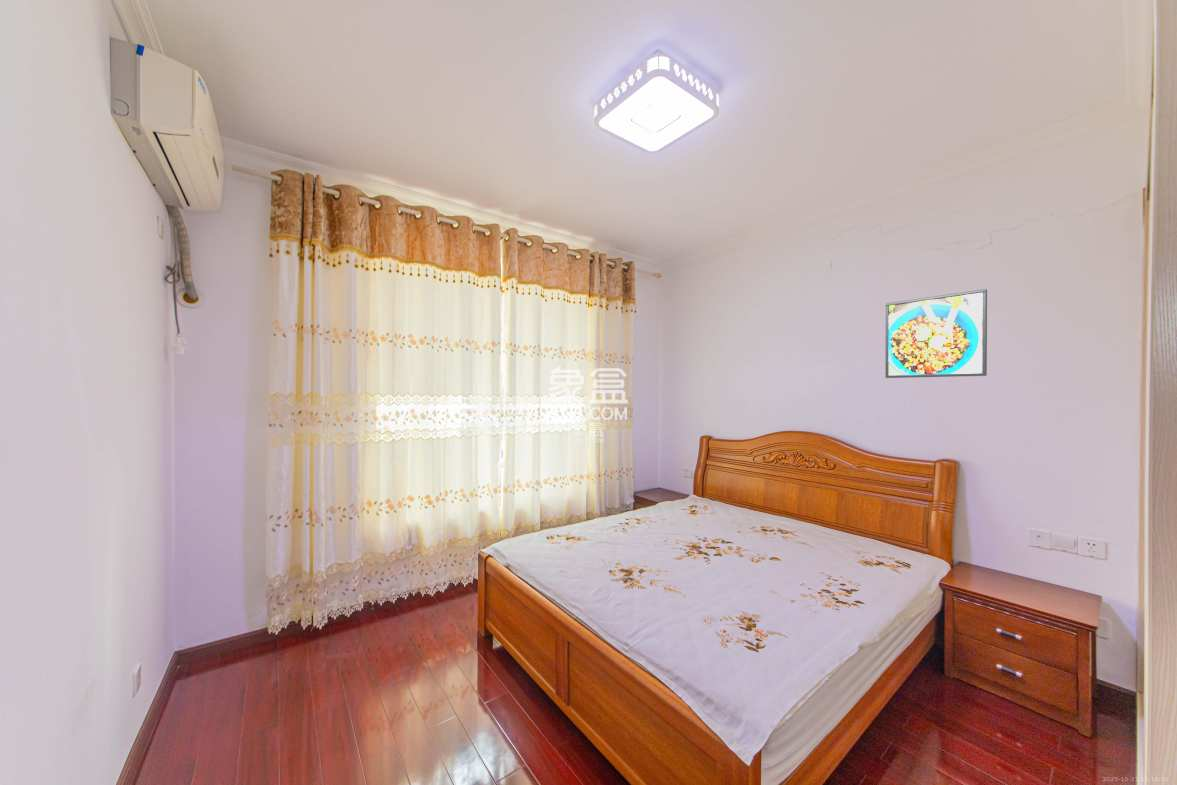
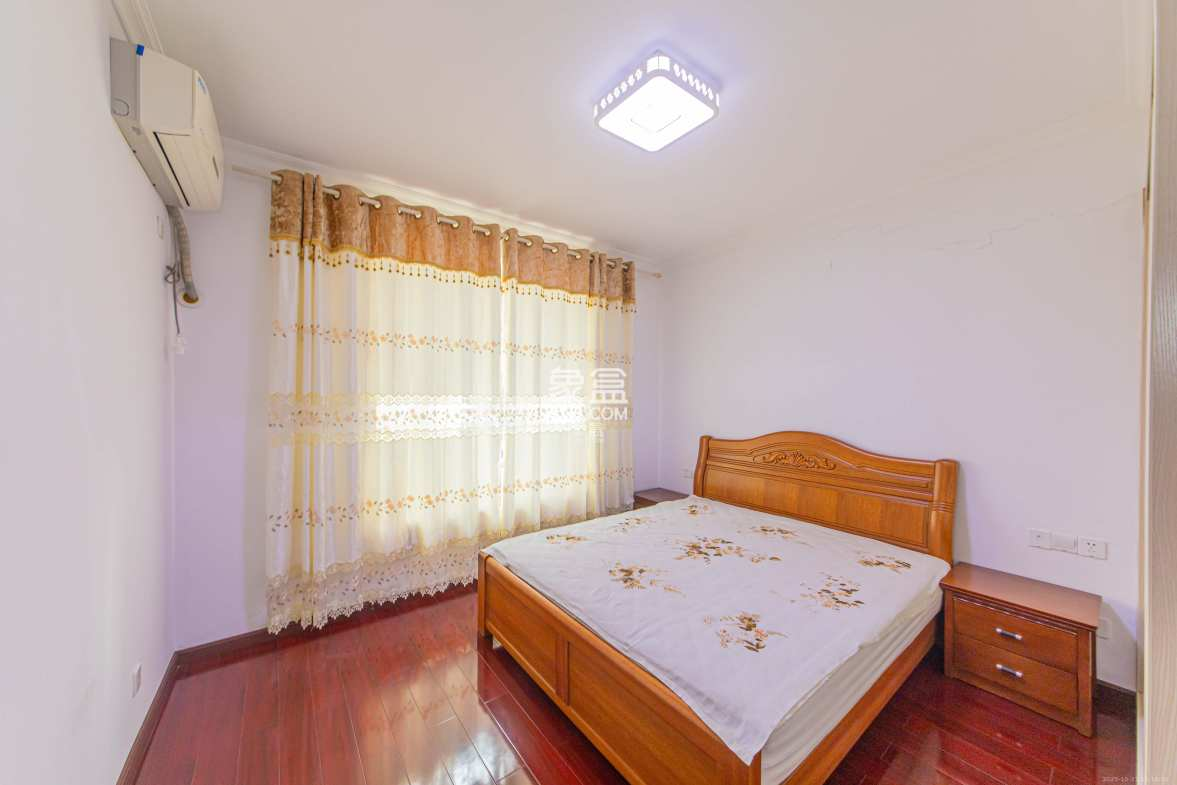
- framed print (932, 336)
